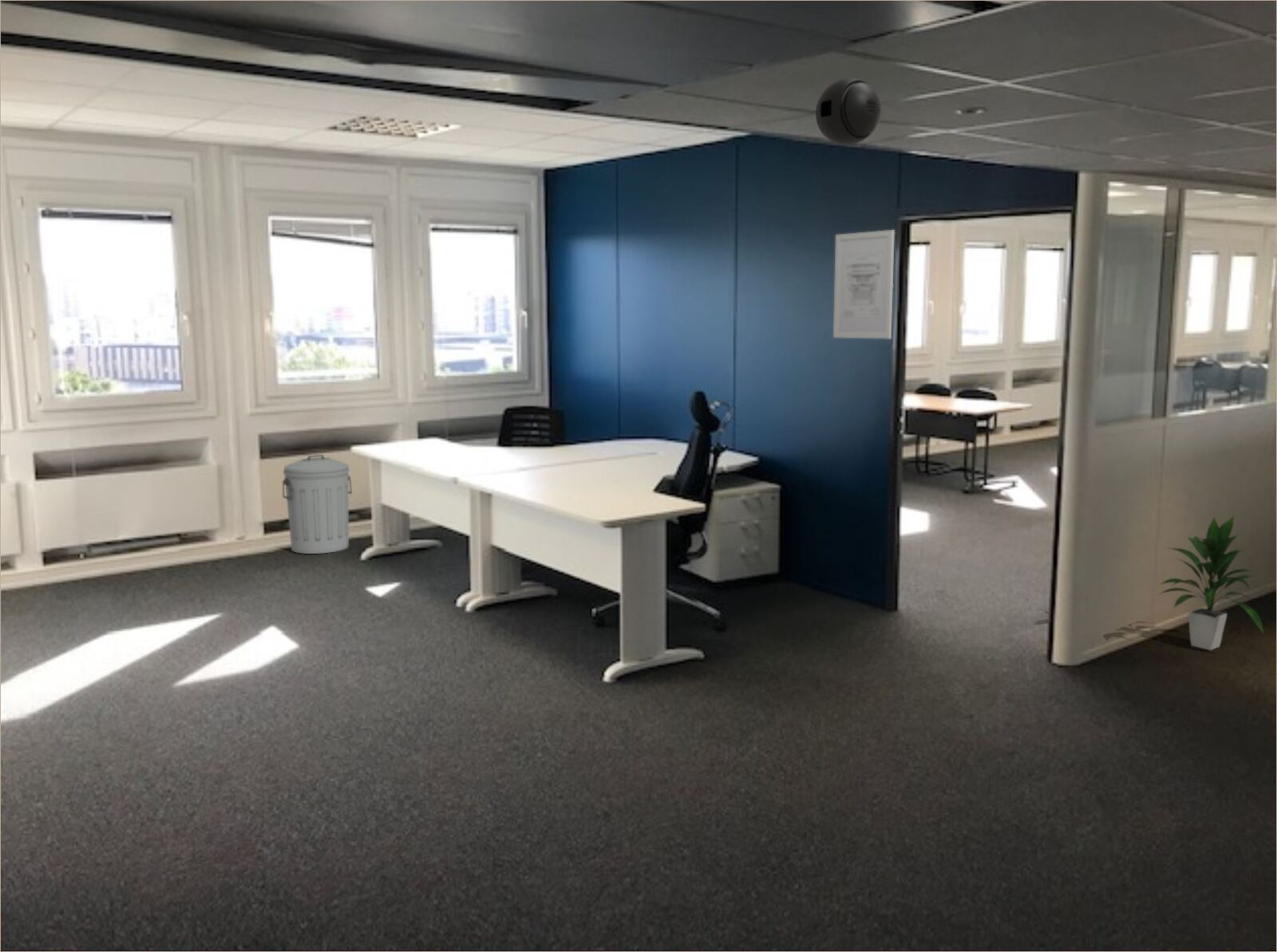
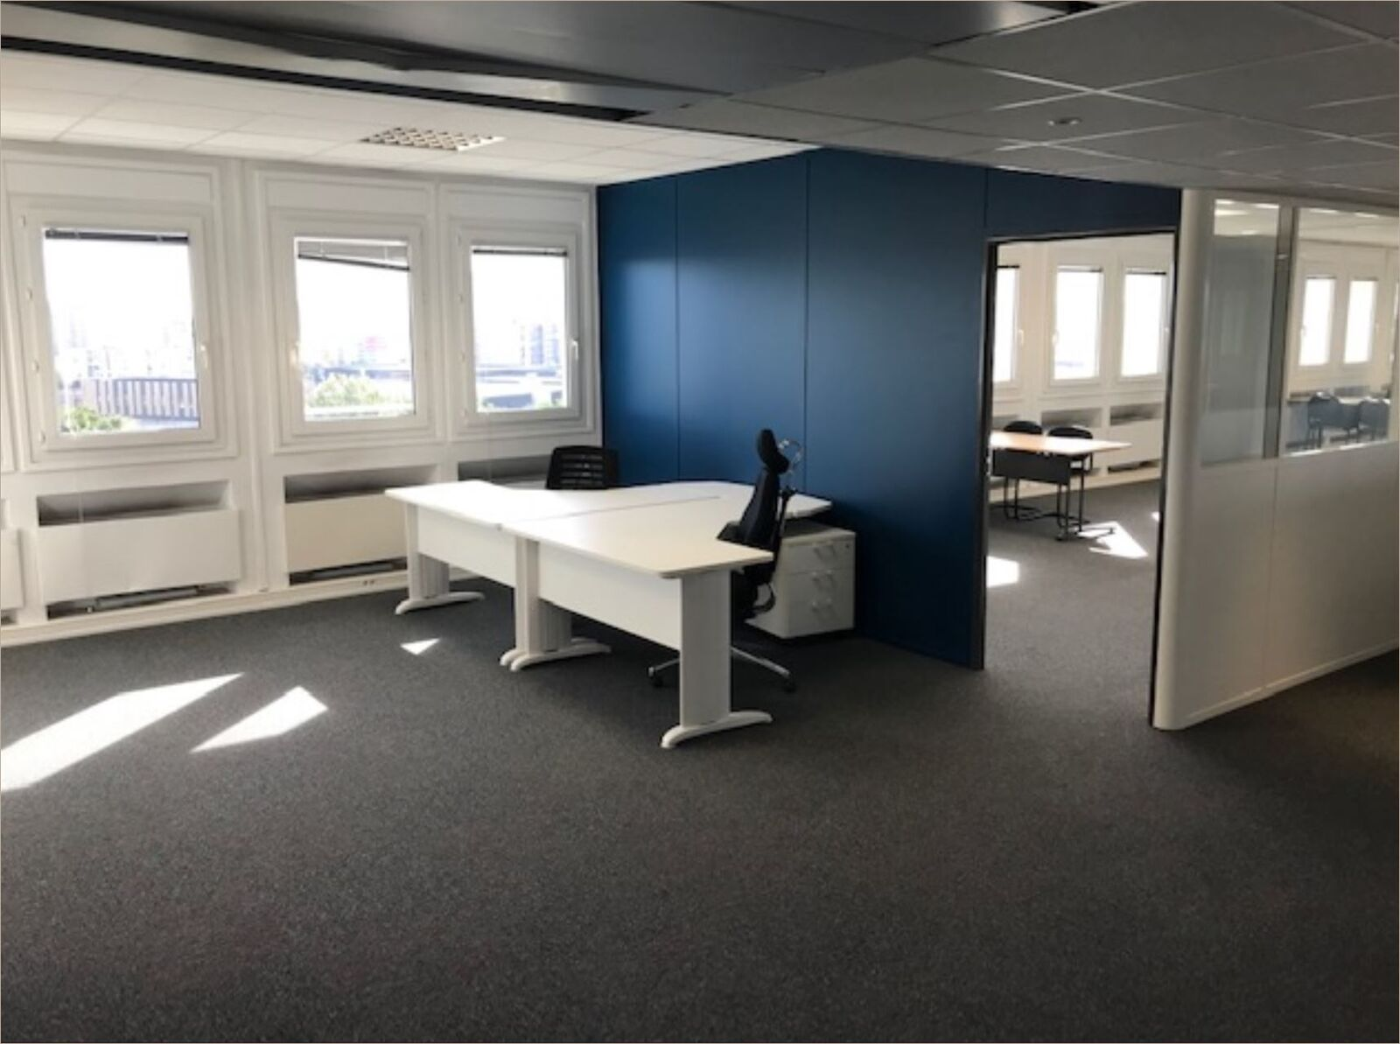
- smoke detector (848, 112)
- wall art (863, 285)
- indoor plant (1213, 583)
- trash can (318, 502)
